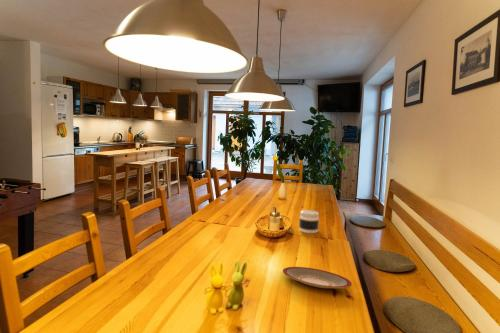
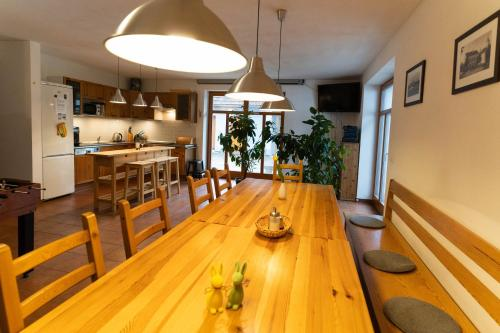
- jar (309, 221)
- plate (315, 279)
